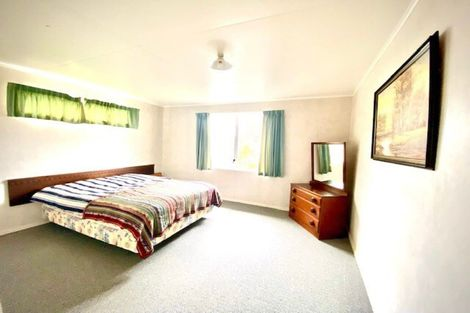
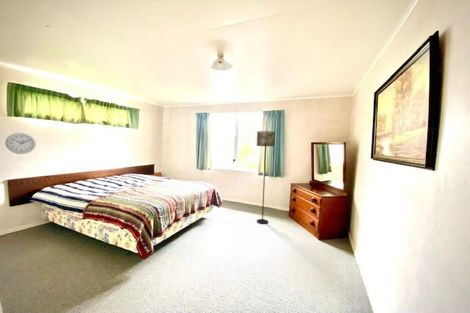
+ wall clock (21, 143)
+ floor lamp (264, 177)
